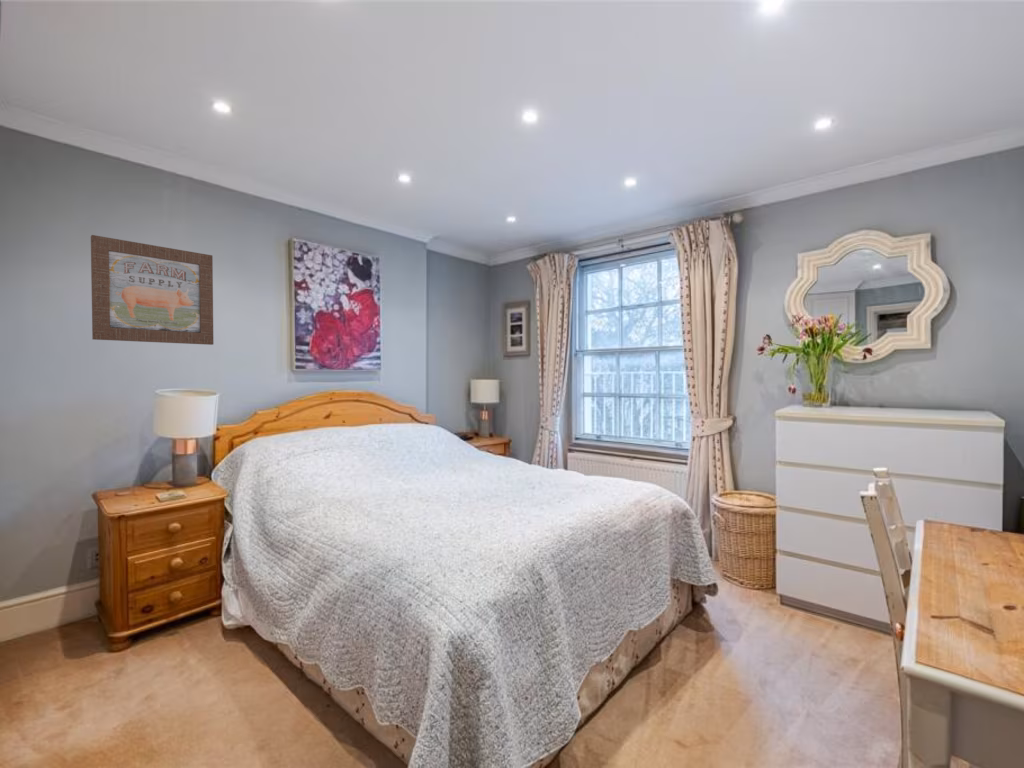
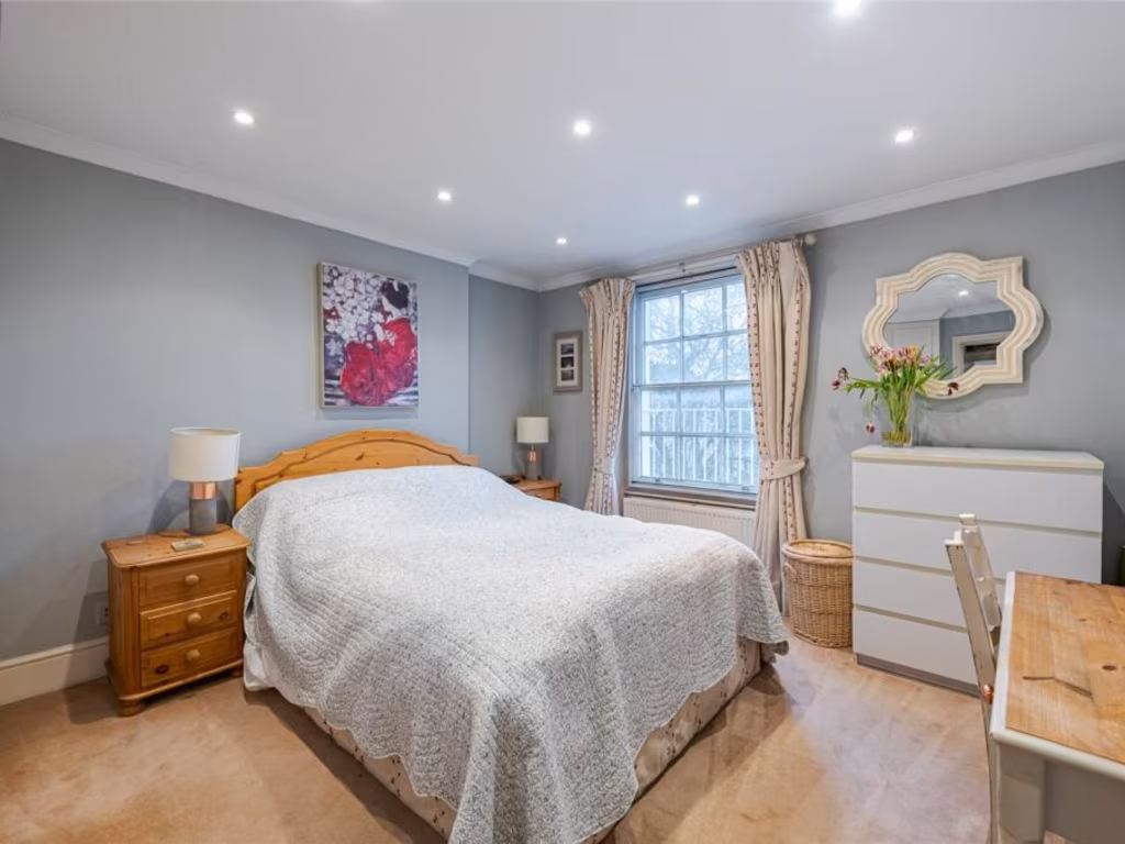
- wall art (156, 294)
